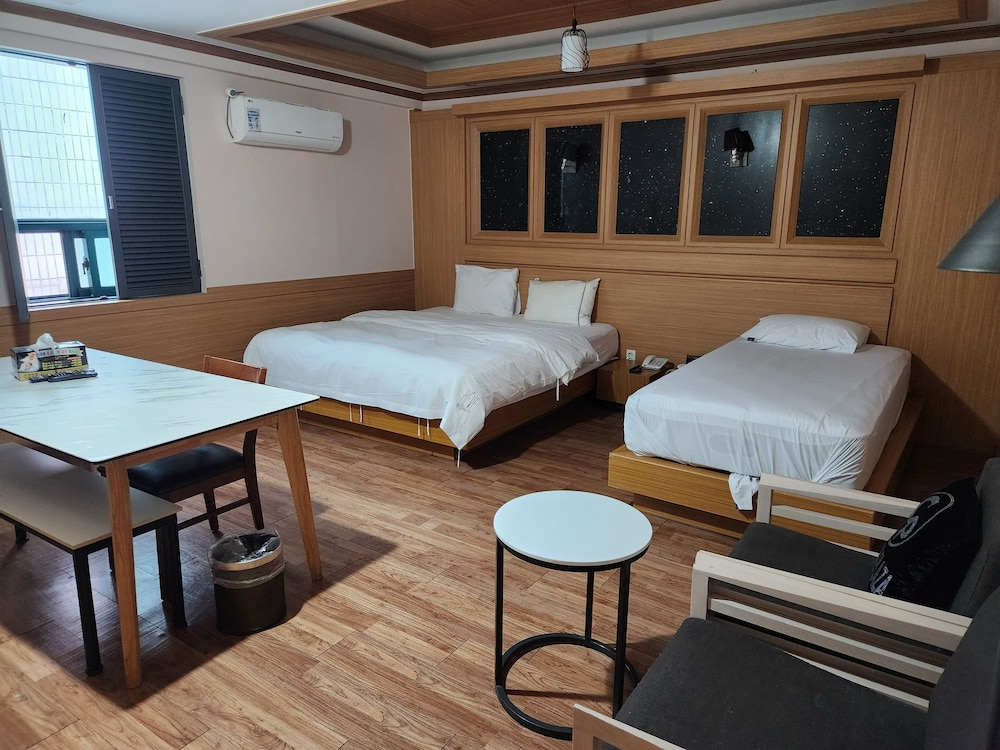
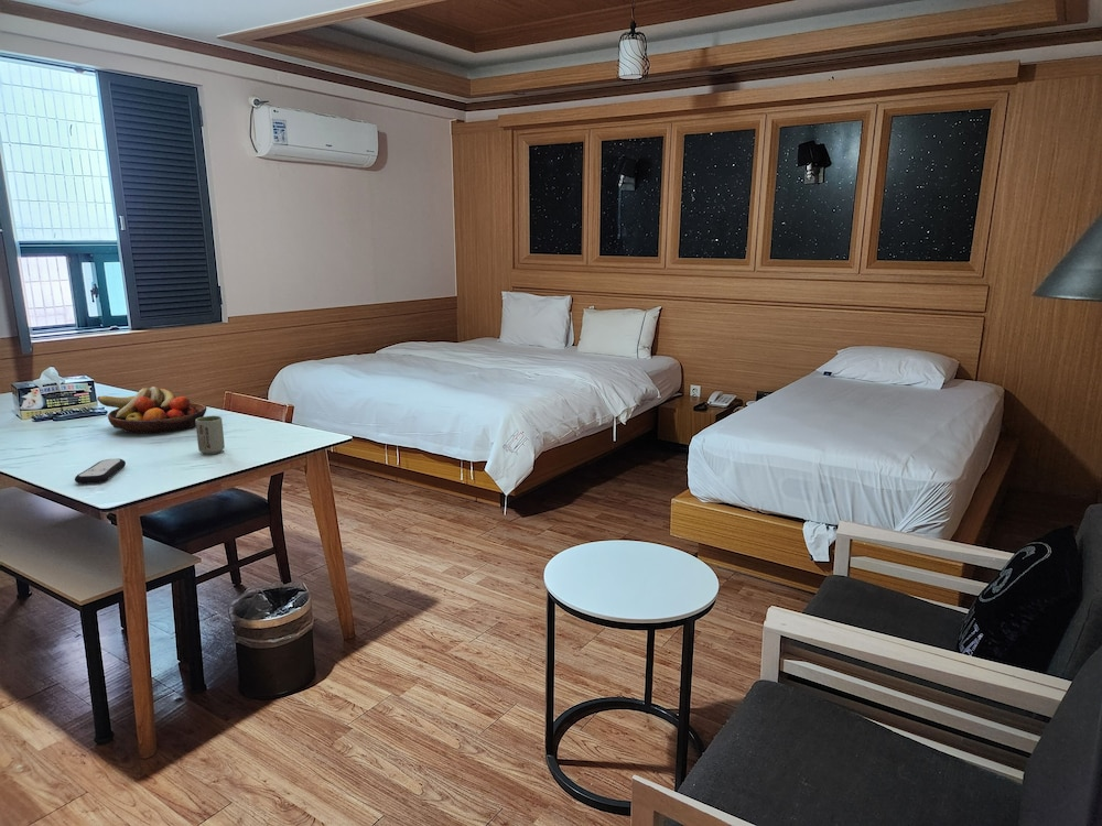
+ cup (209, 435)
+ fruit bowl (156, 406)
+ remote control (101, 470)
